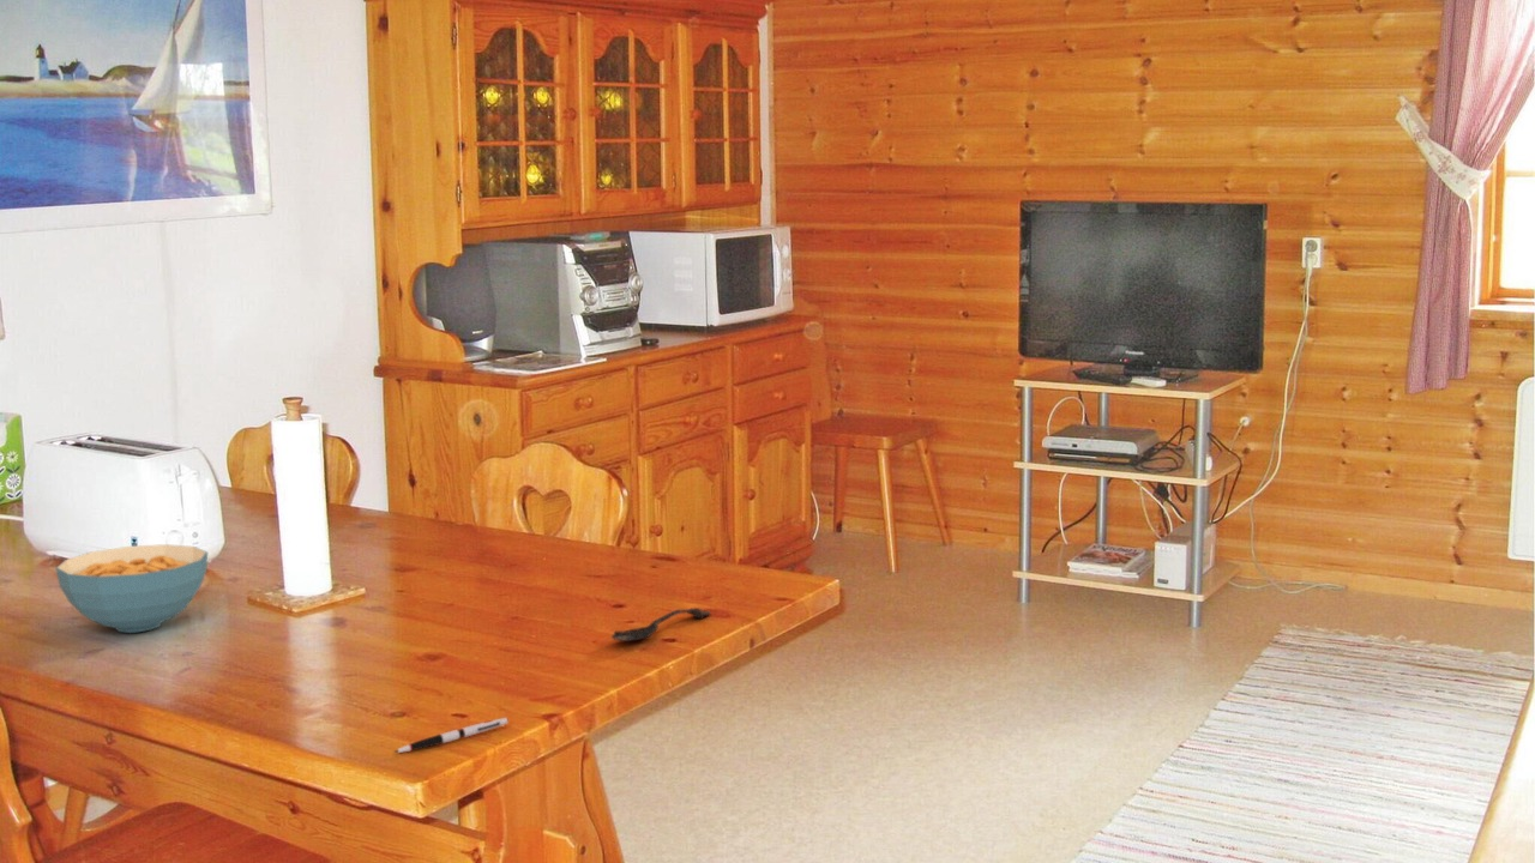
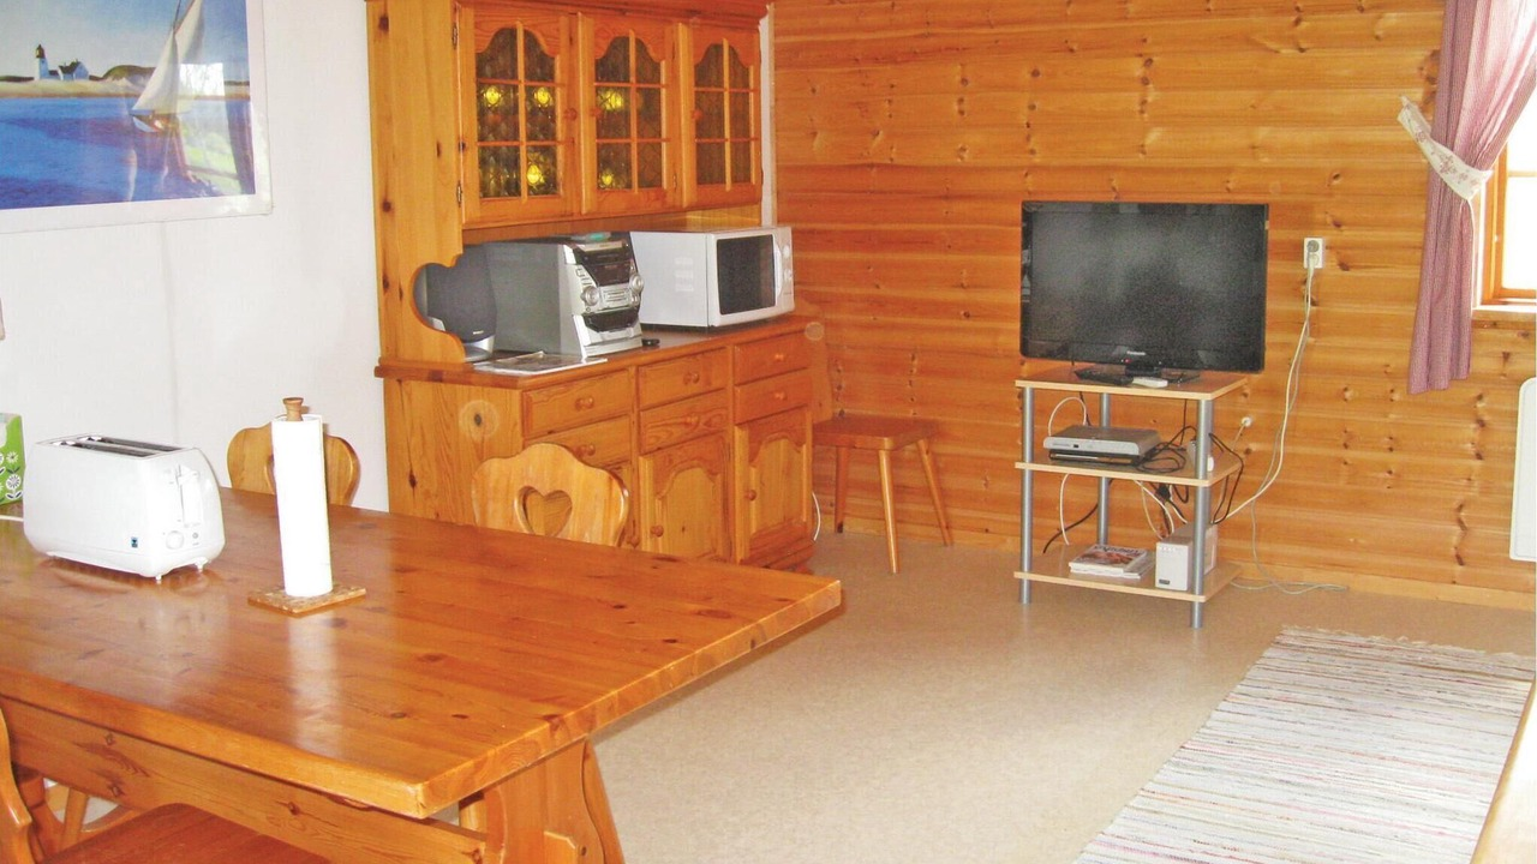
- pen (452, 735)
- cereal bowl (136, 593)
- spoon (662, 621)
